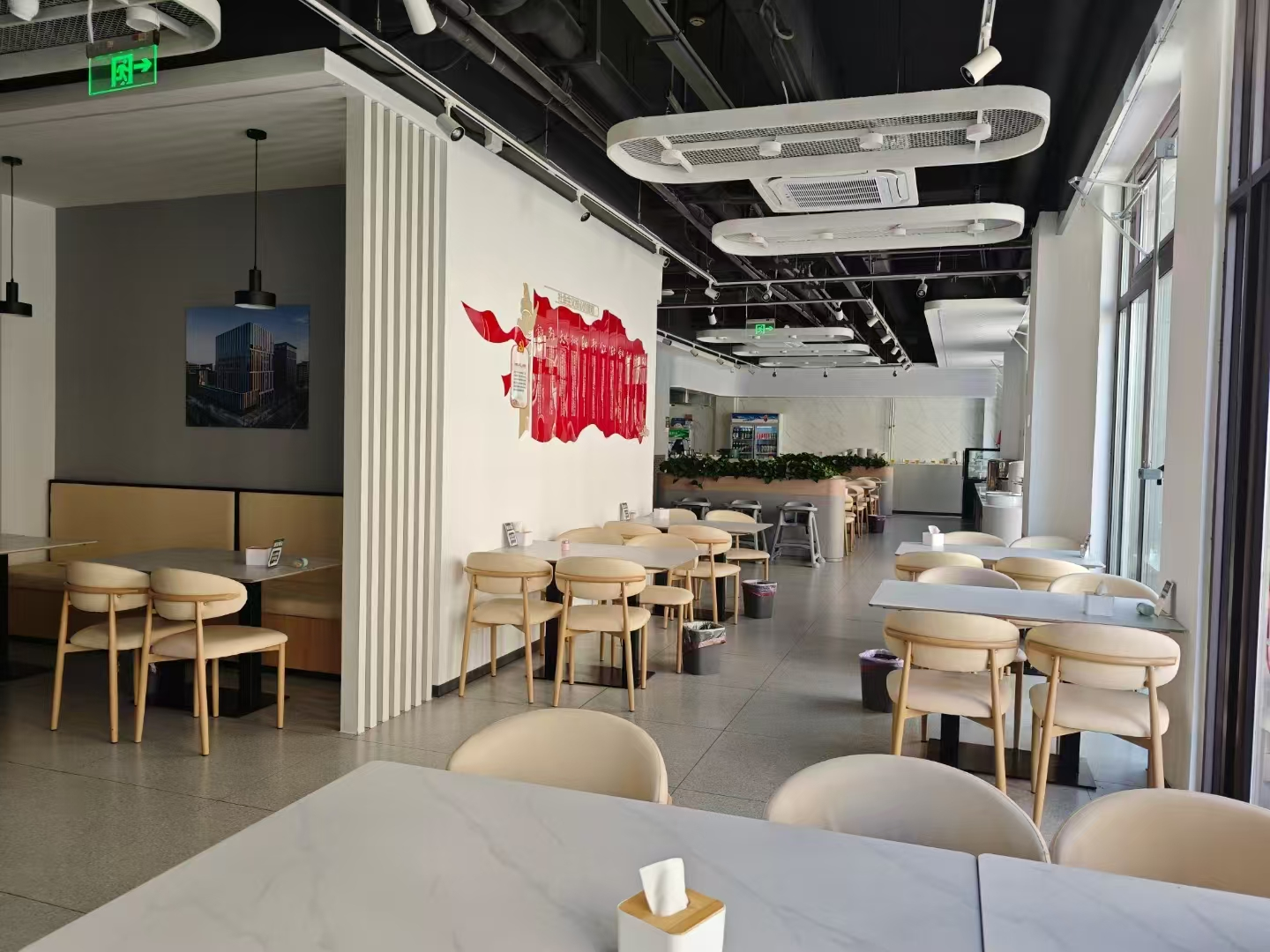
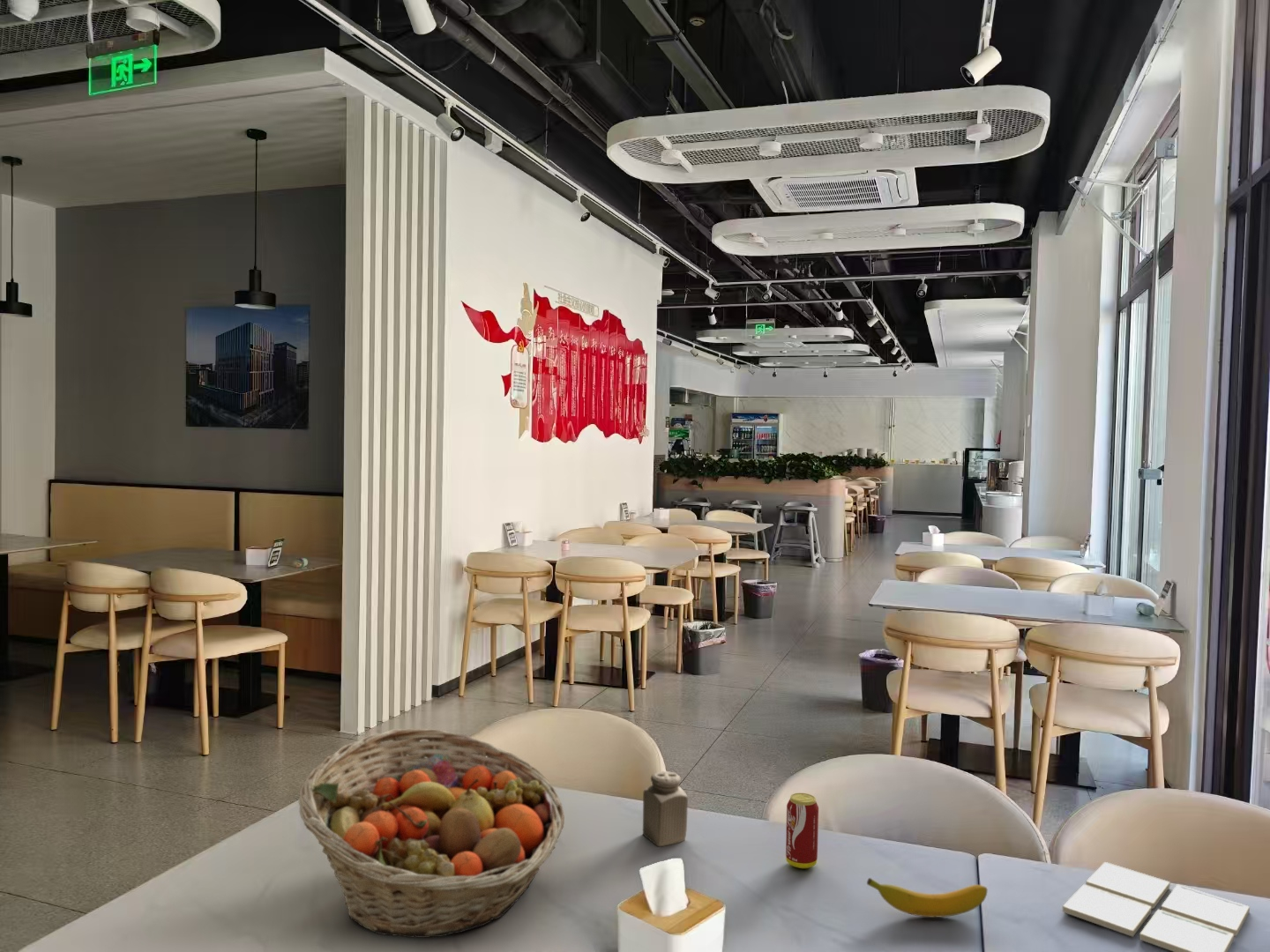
+ salt shaker (665, 806)
+ banana (928, 897)
+ beverage can (802, 830)
+ drink coaster (1157, 910)
+ fruit basket (438, 821)
